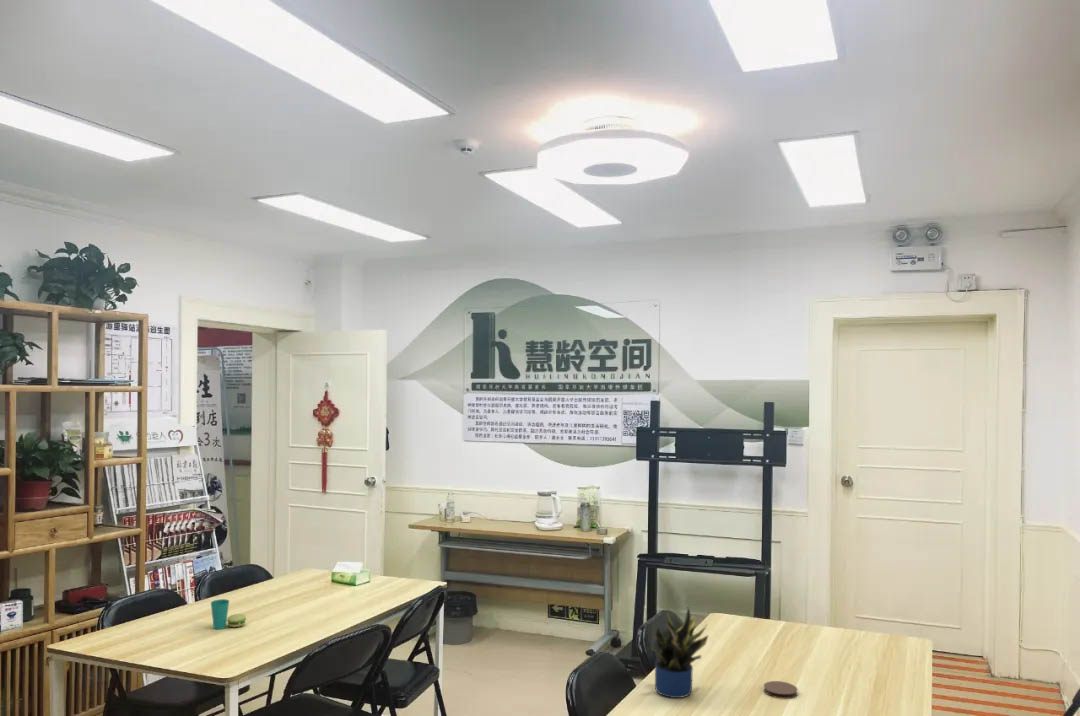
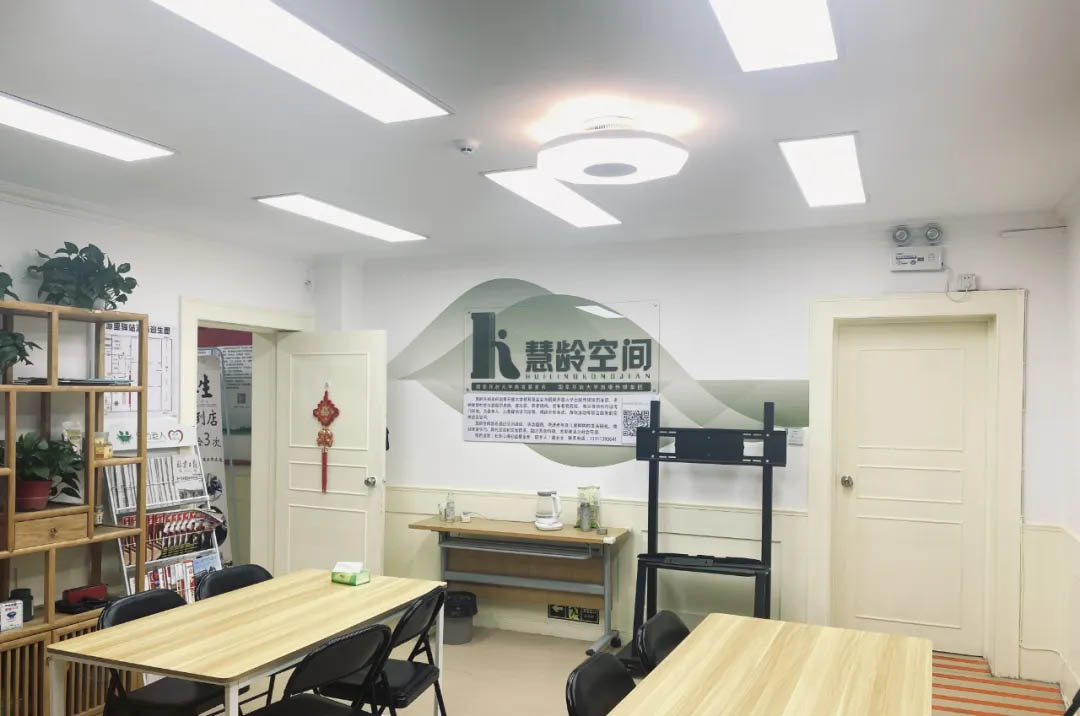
- potted plant (682, 645)
- coaster (780, 689)
- cup (227, 613)
